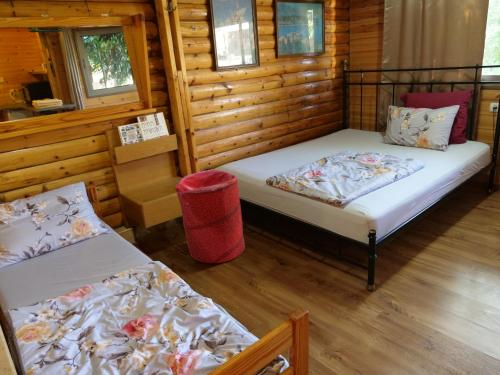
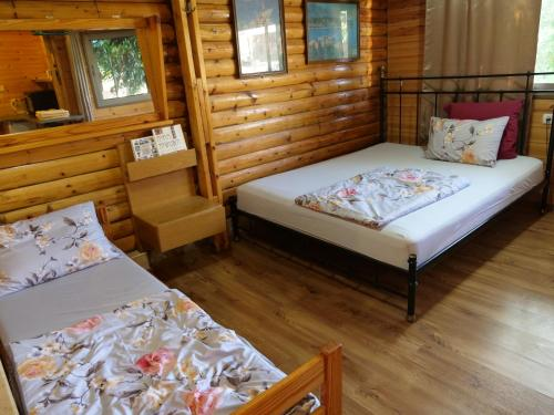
- laundry hamper (211, 214)
